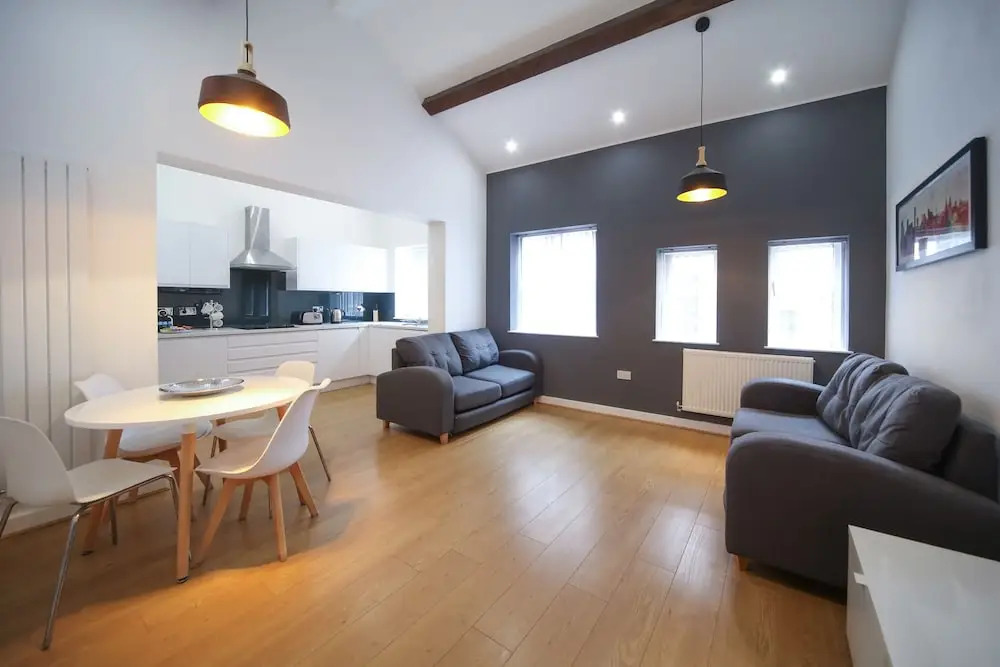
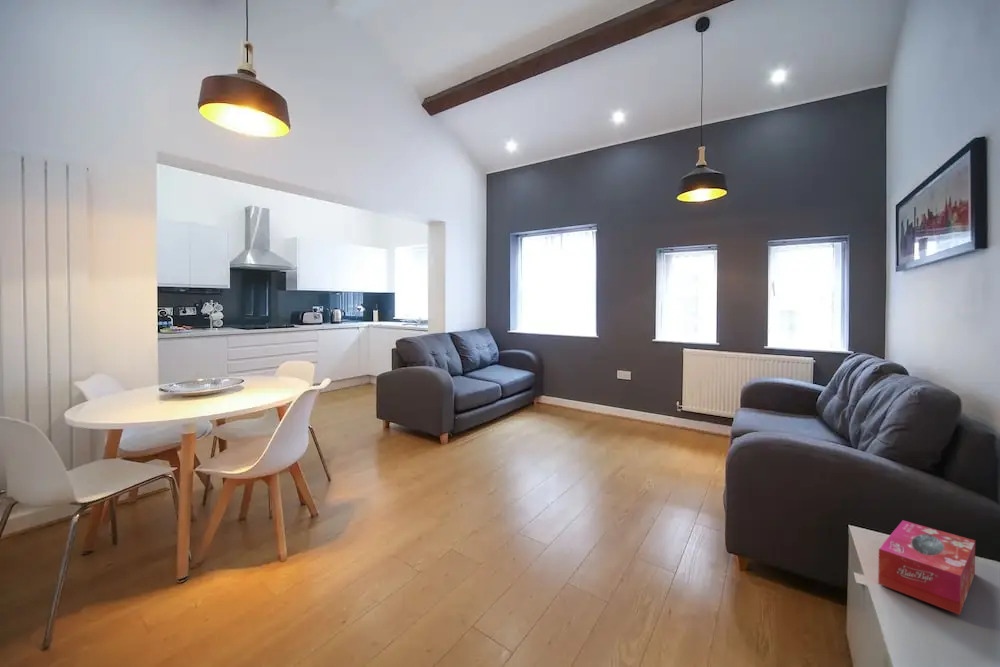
+ tissue box (927, 561)
